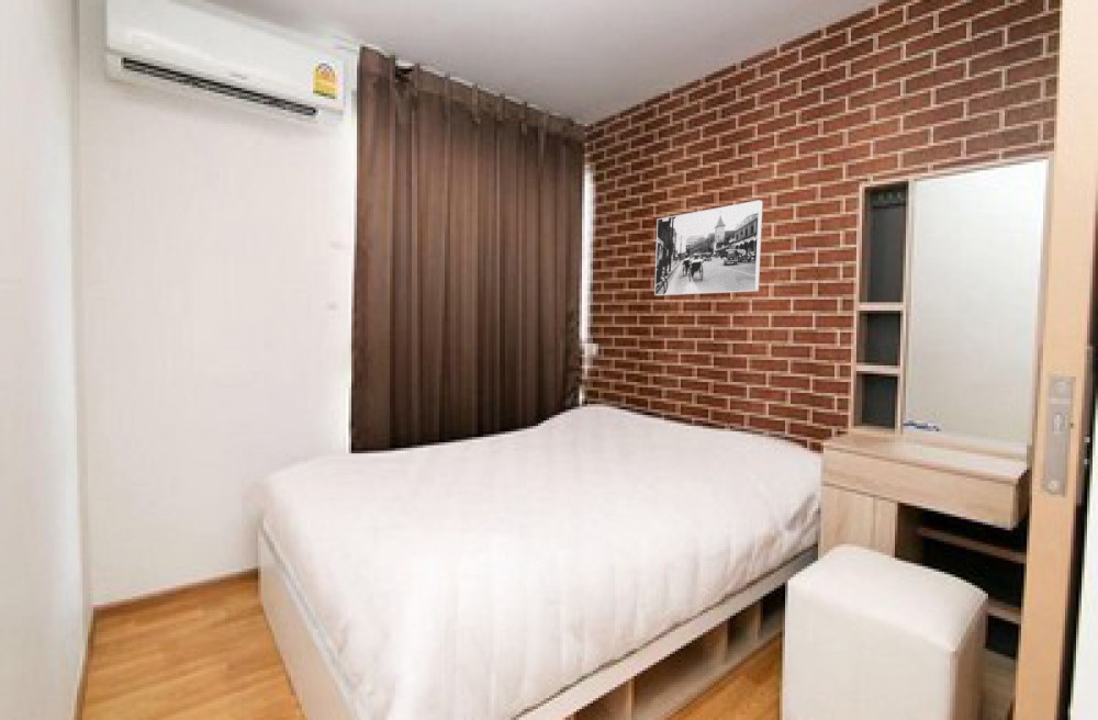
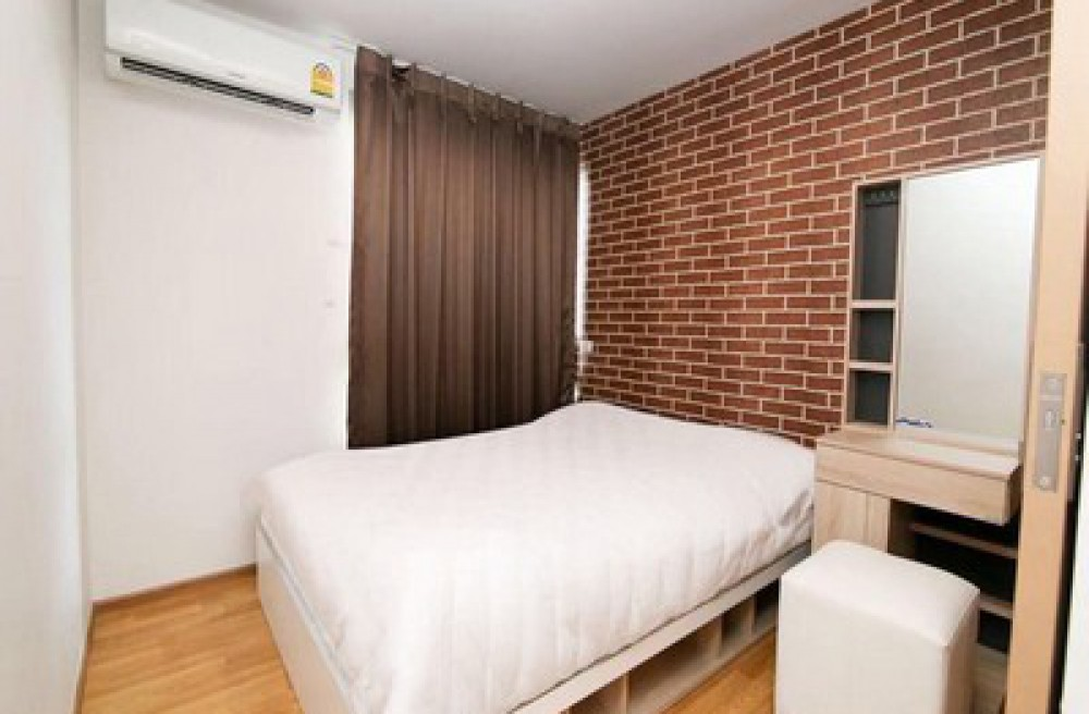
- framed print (704, 251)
